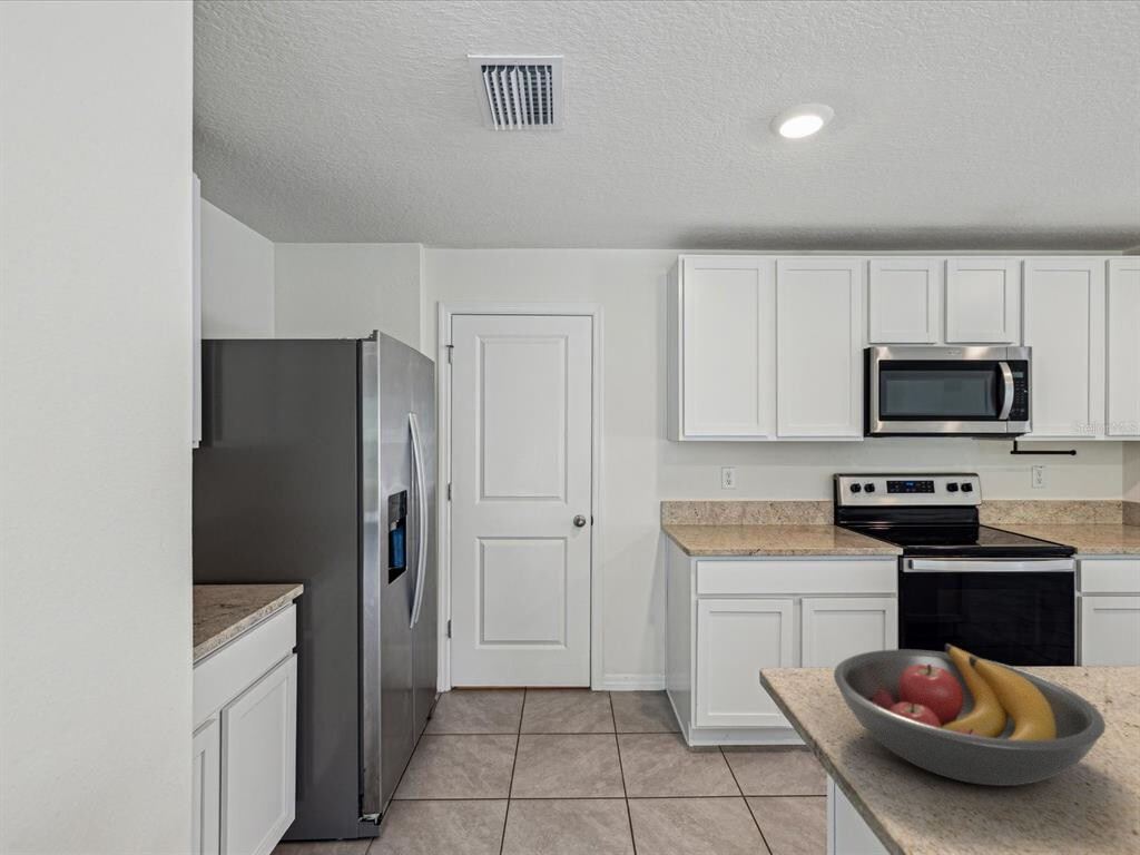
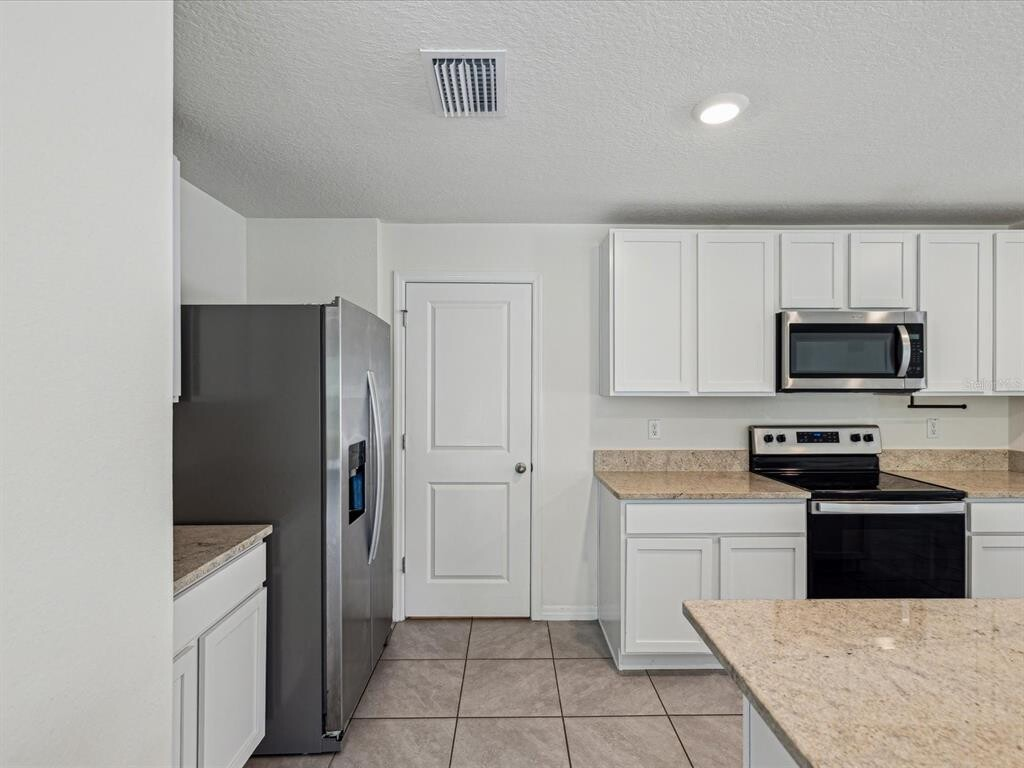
- fruit bowl (956, 712)
